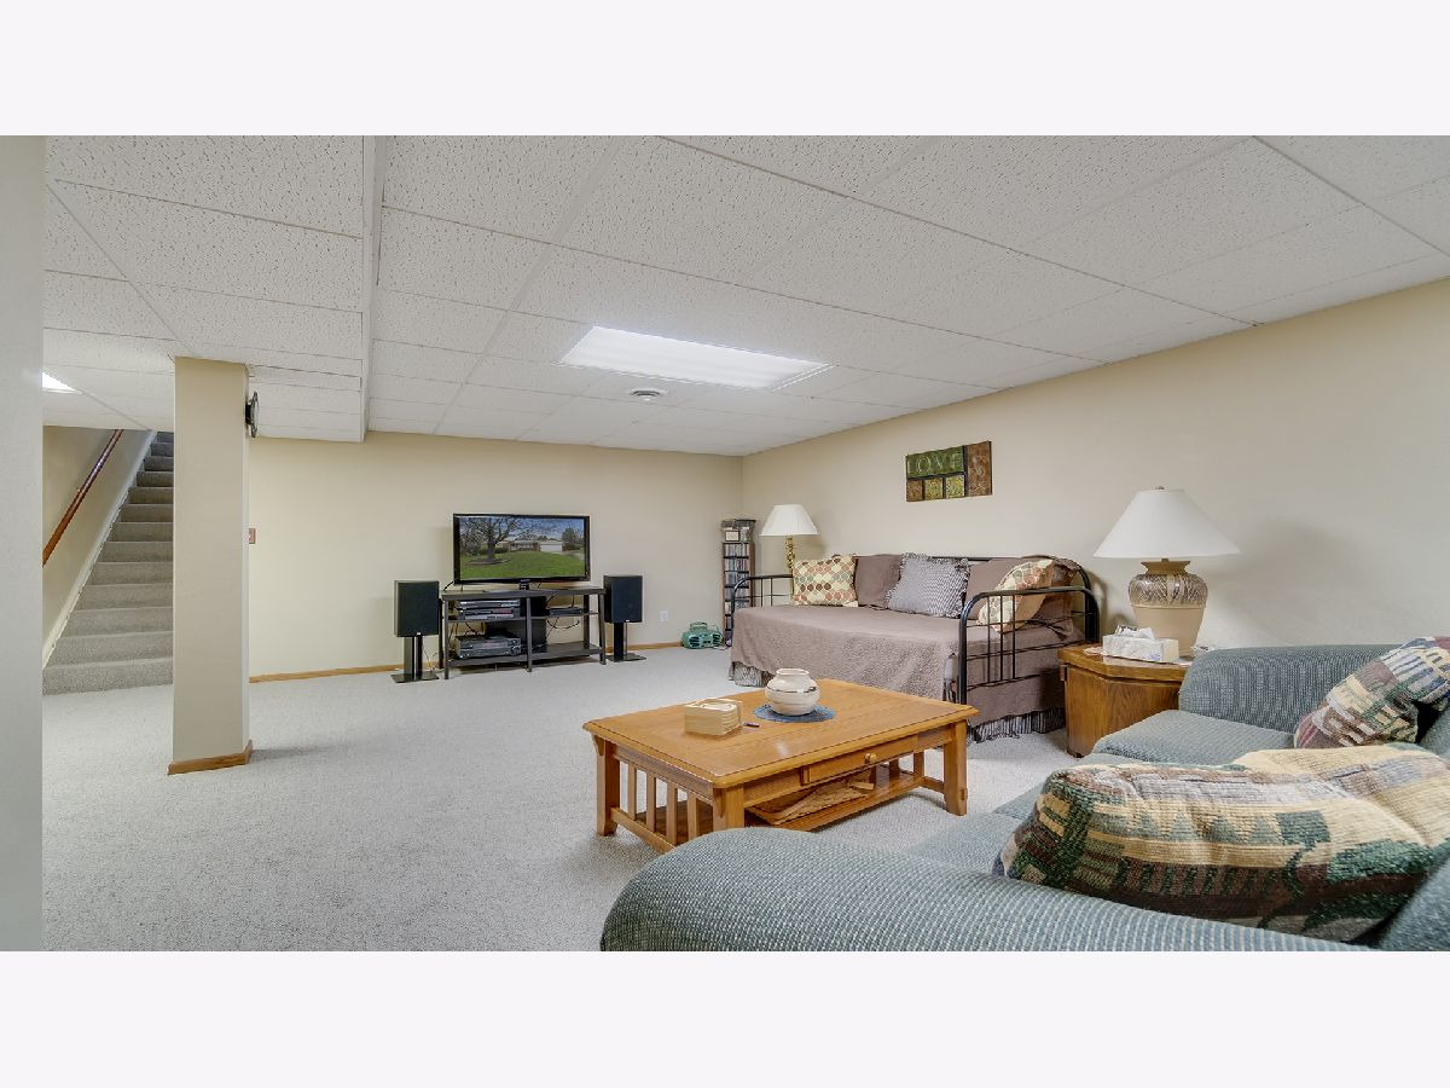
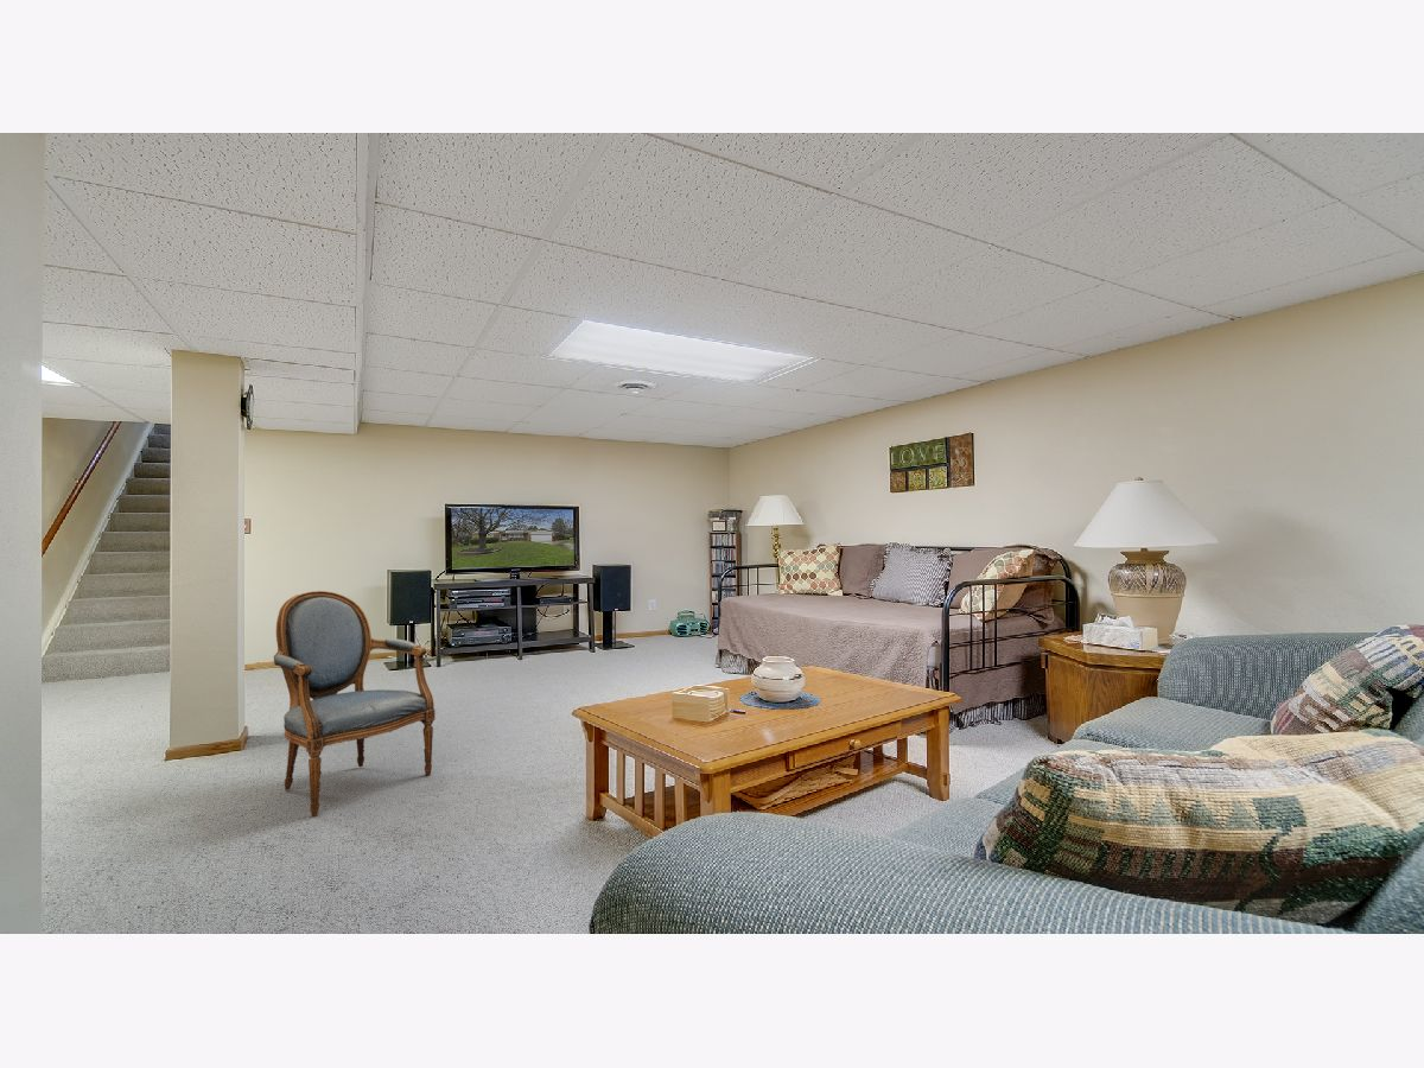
+ armchair (345, 687)
